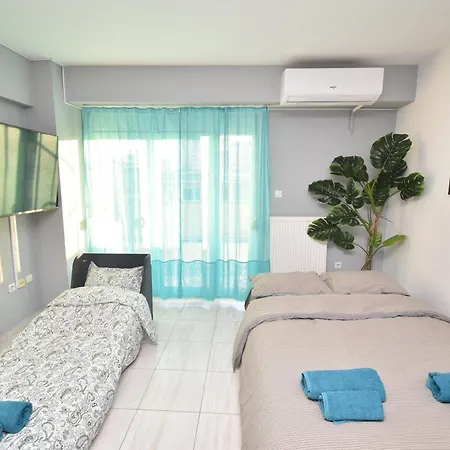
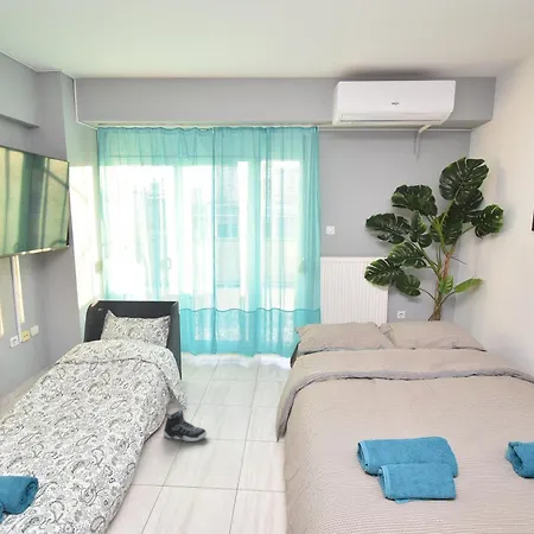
+ sneaker (184, 425)
